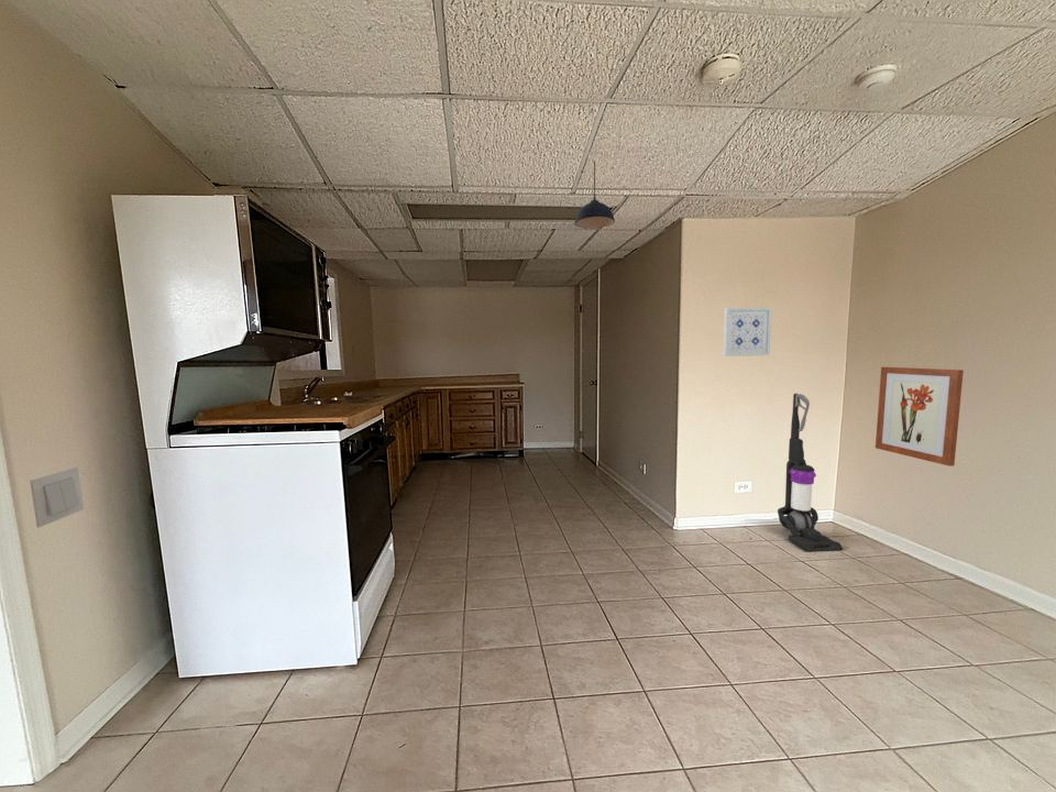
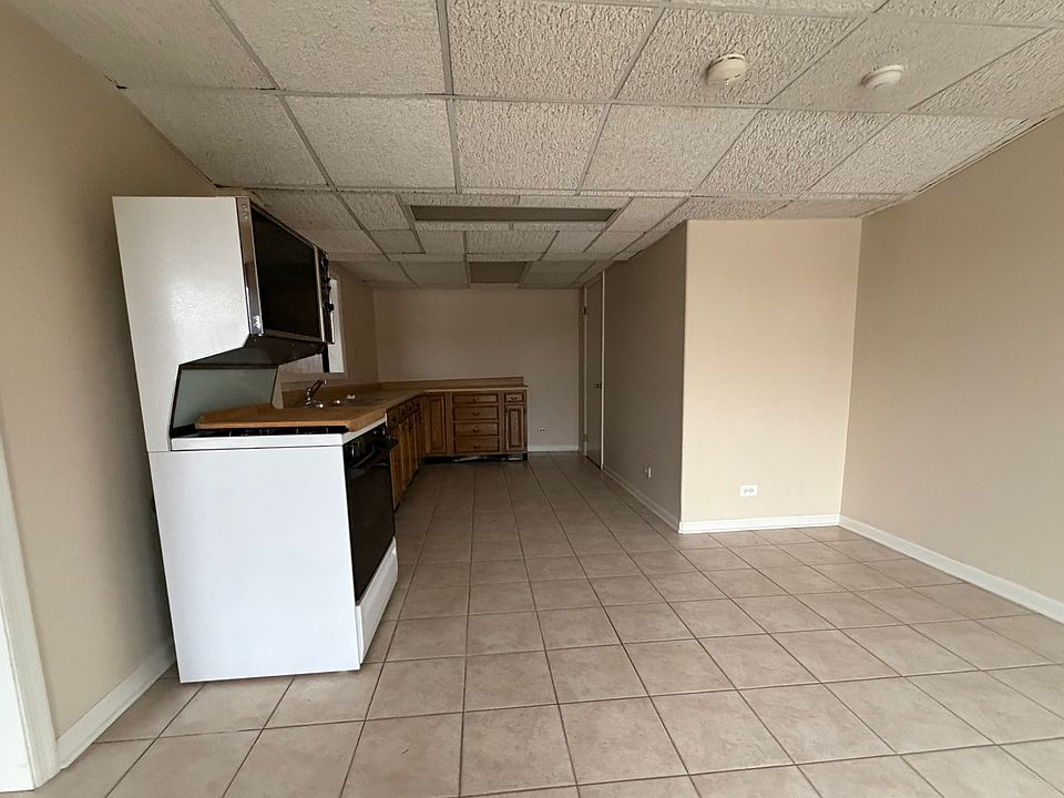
- vacuum cleaner (806, 468)
- wall art (747, 331)
- wall art (914, 413)
- light switch (61, 495)
- pendant light (594, 191)
